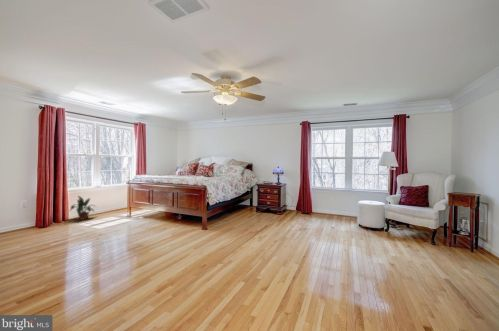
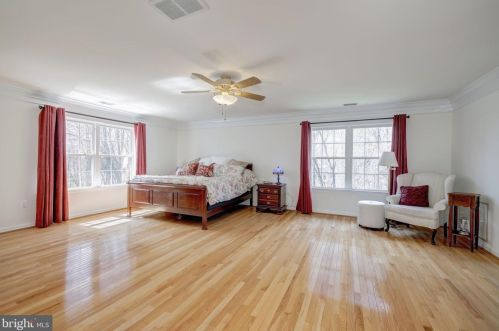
- potted plant (82, 206)
